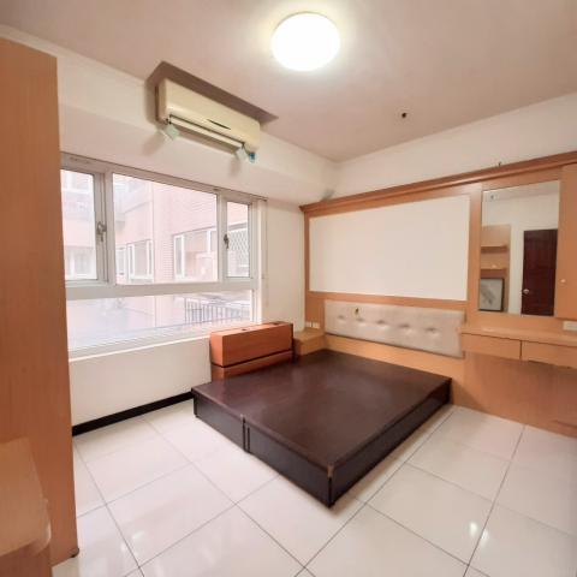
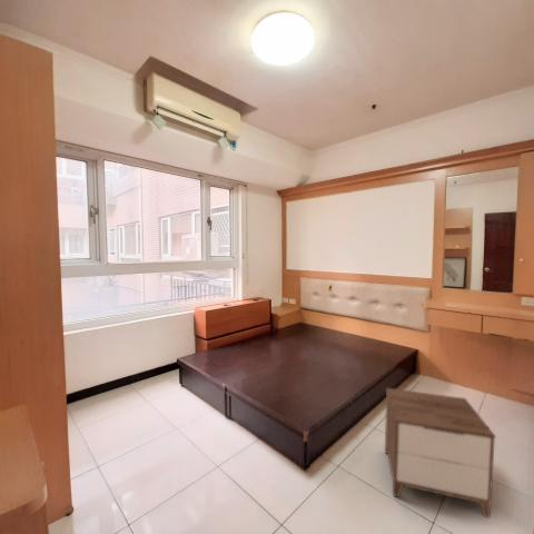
+ nightstand (431, 444)
